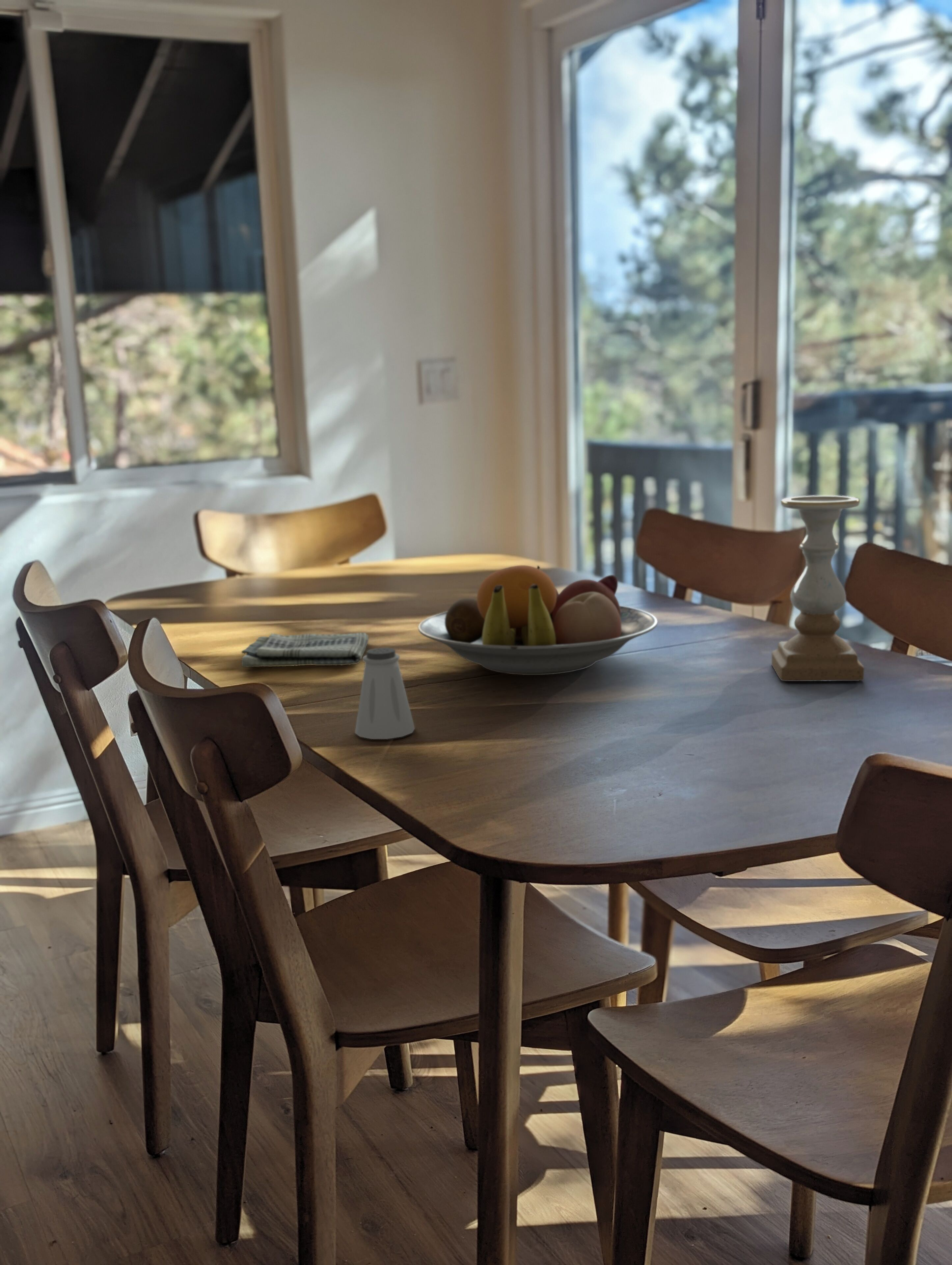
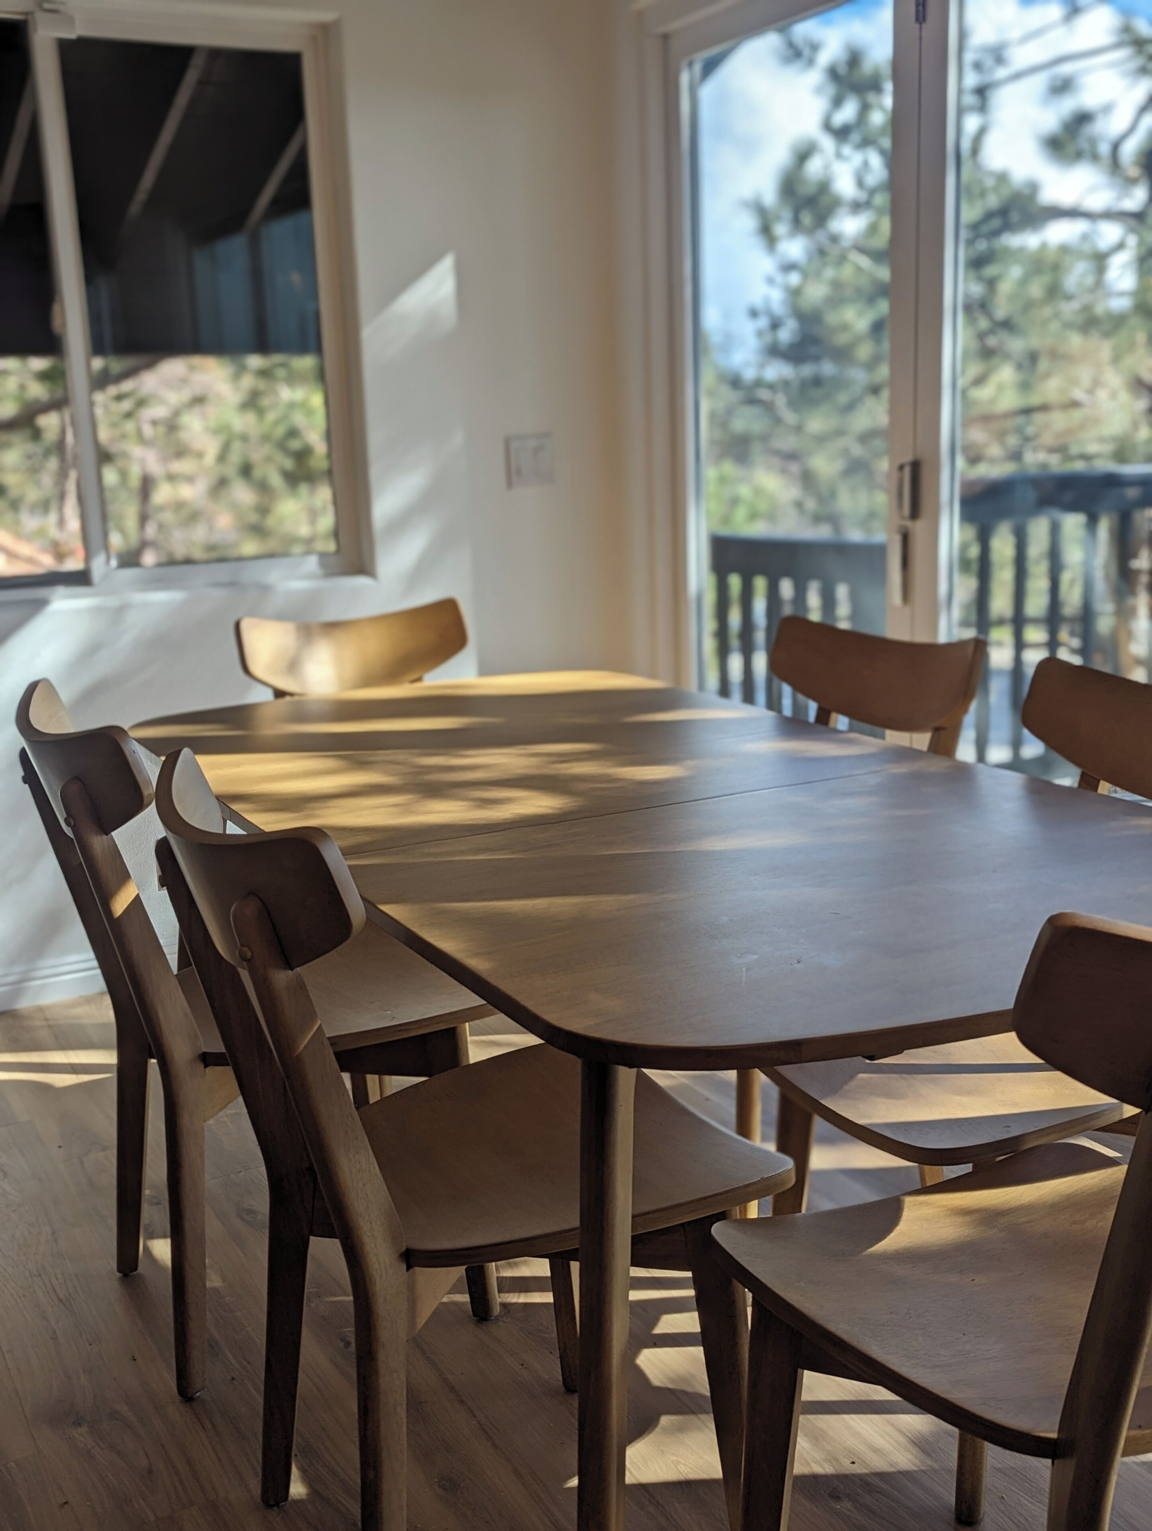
- saltshaker (383, 691)
- dish towel (306, 646)
- candle holder (818, 586)
- fruit bowl (537, 612)
